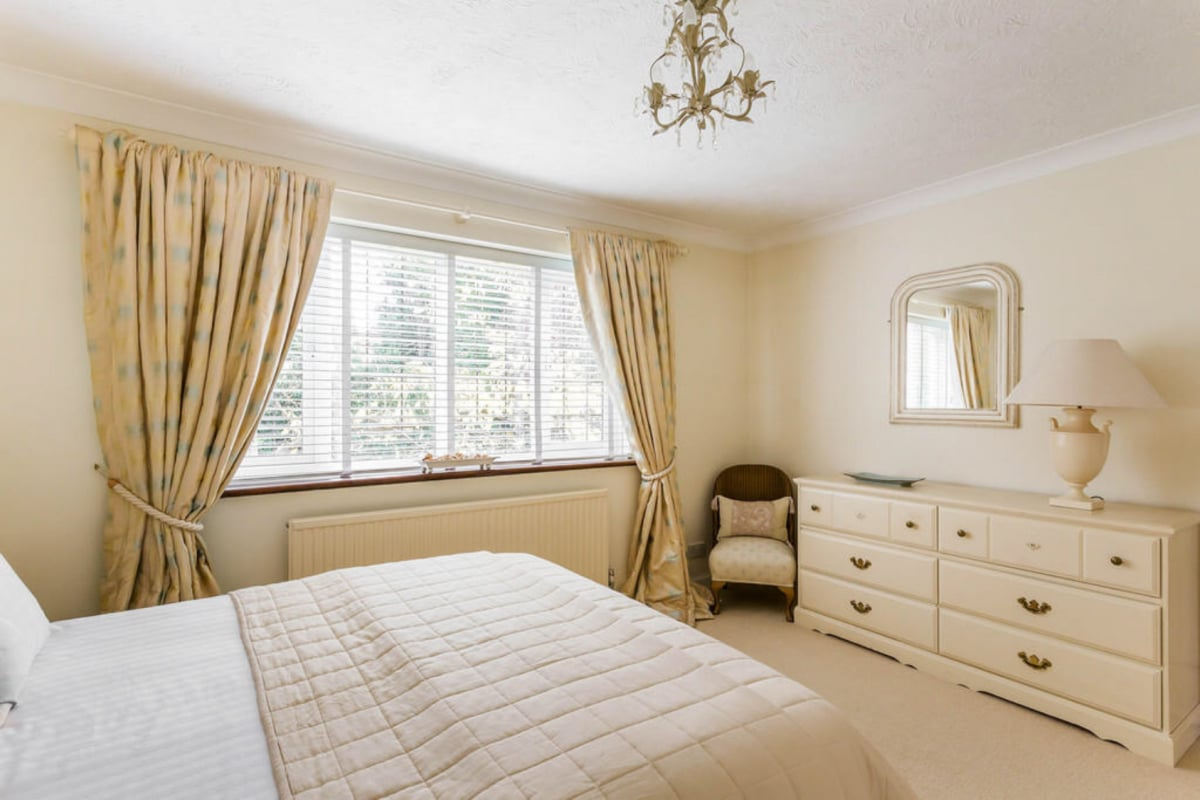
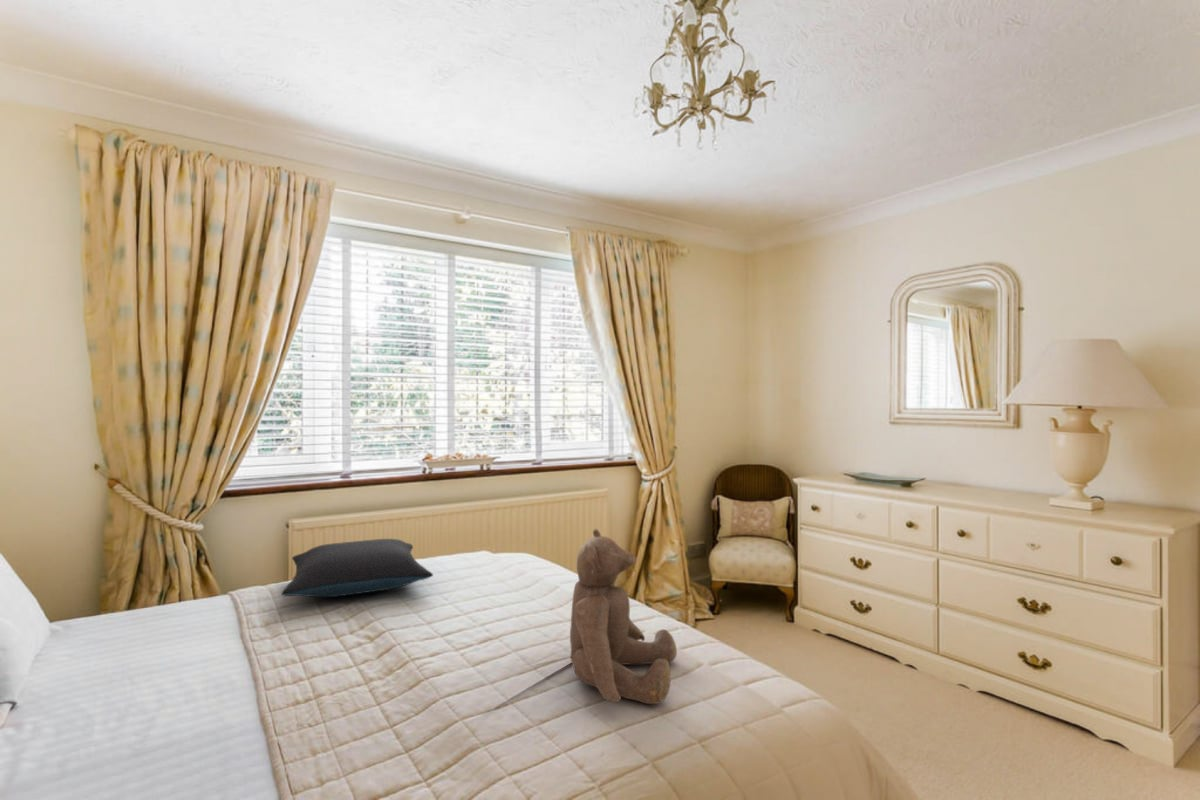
+ pillow (356, 566)
+ teddy bear (623, 606)
